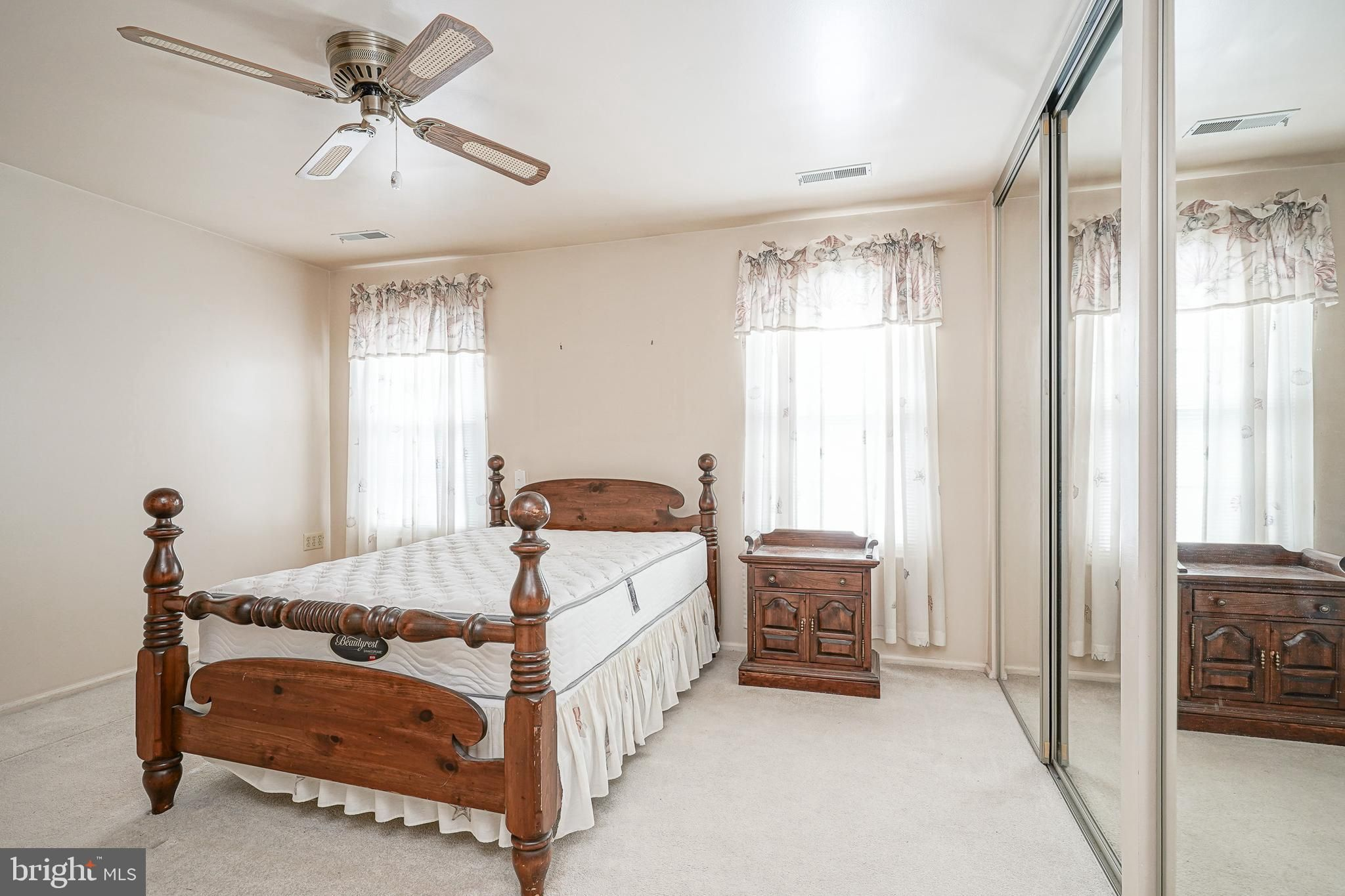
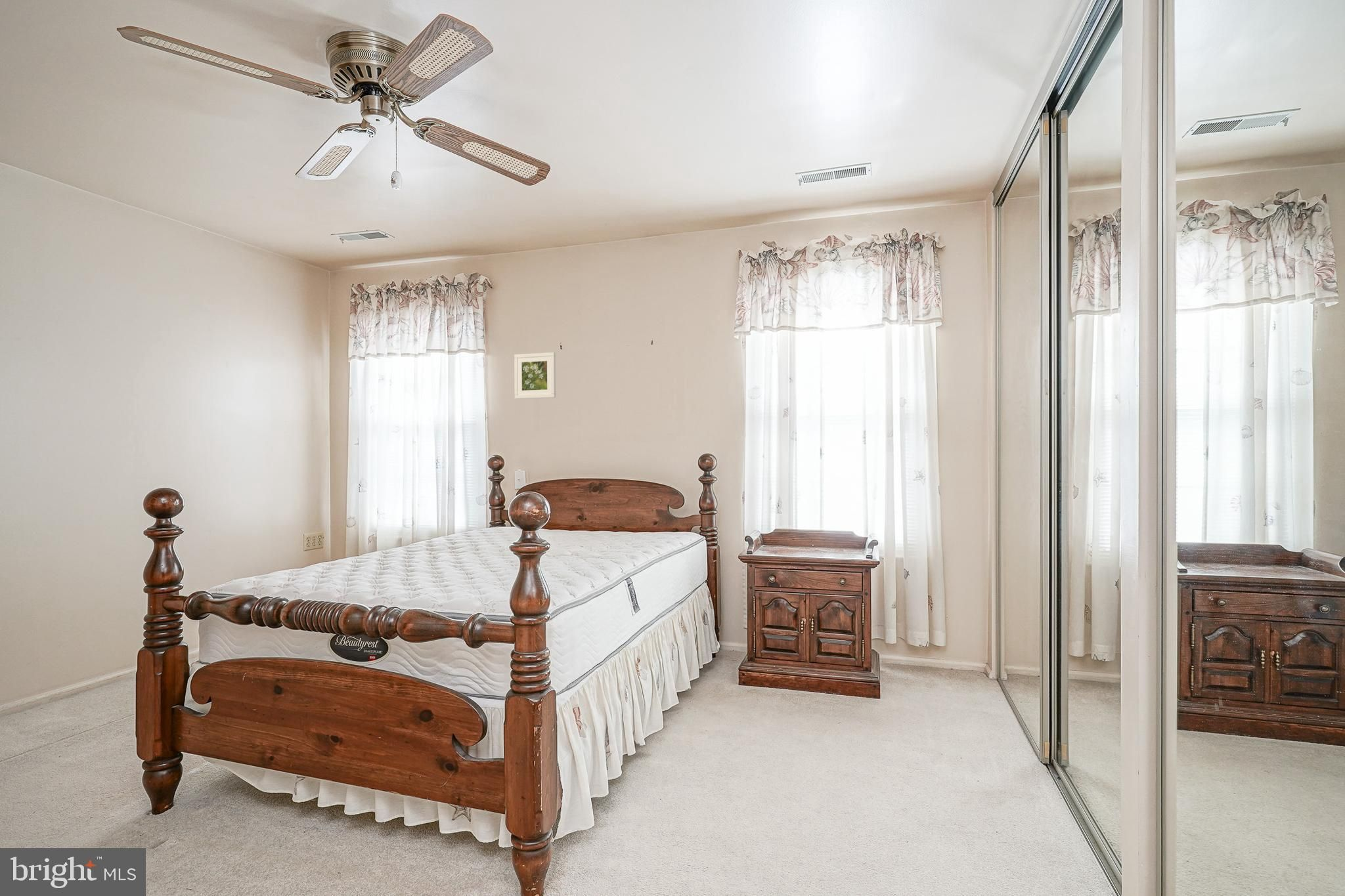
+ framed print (535, 375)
